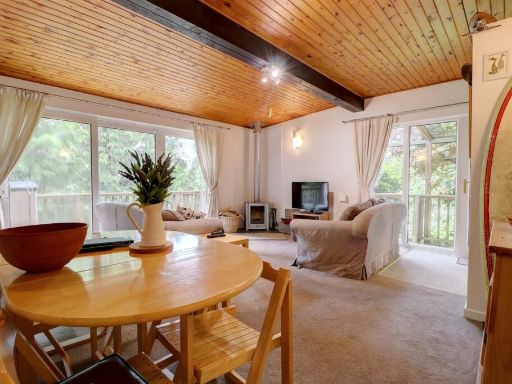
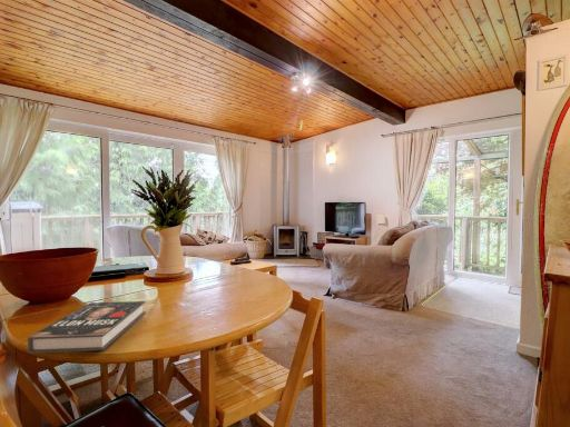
+ book (96, 322)
